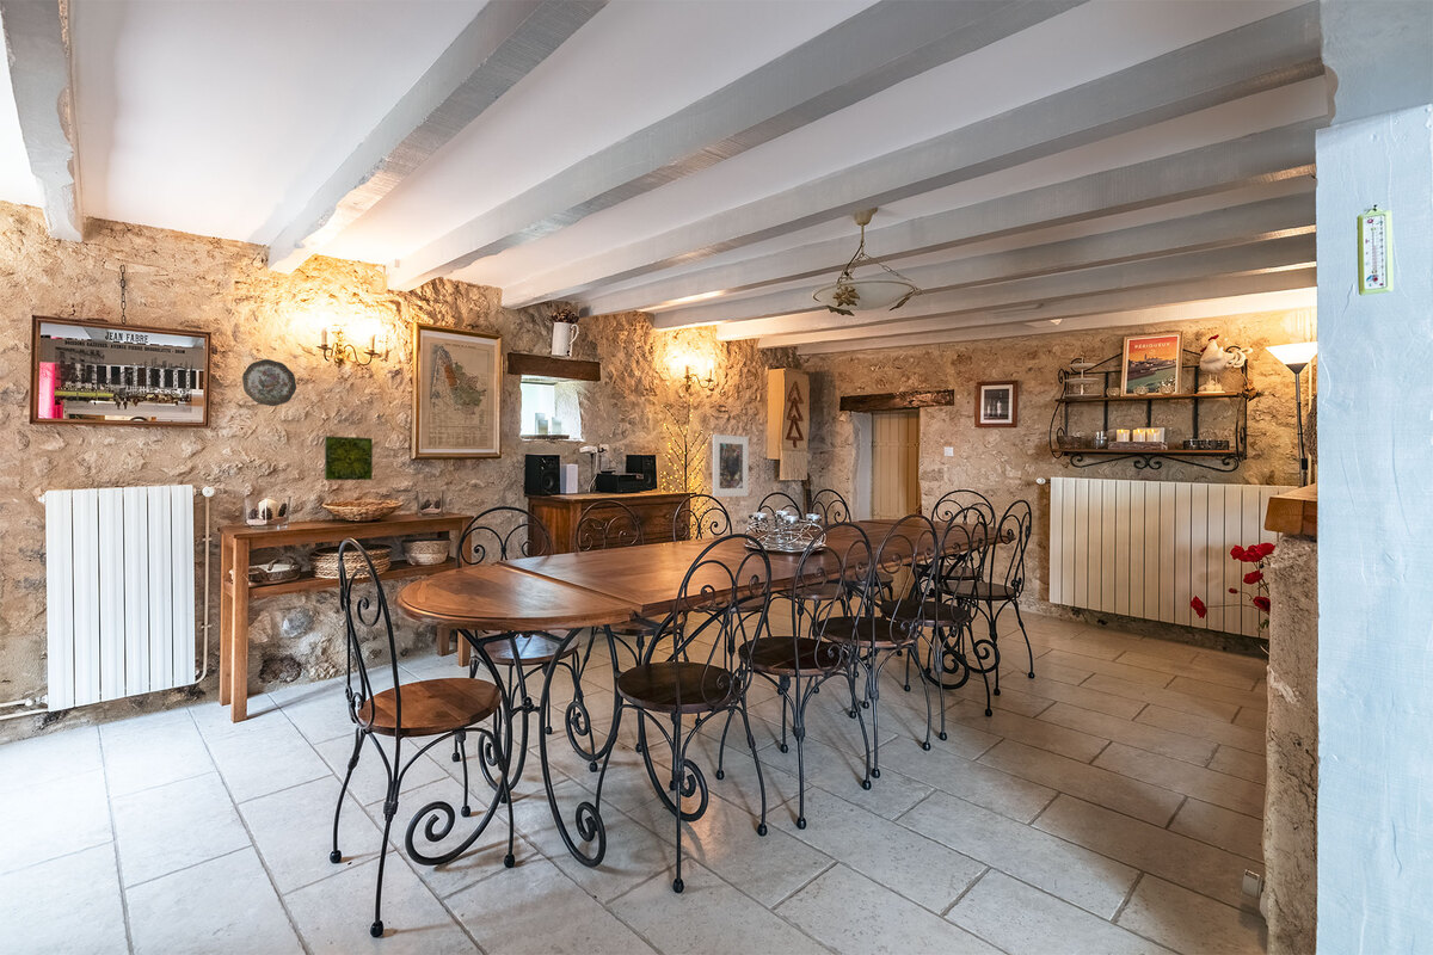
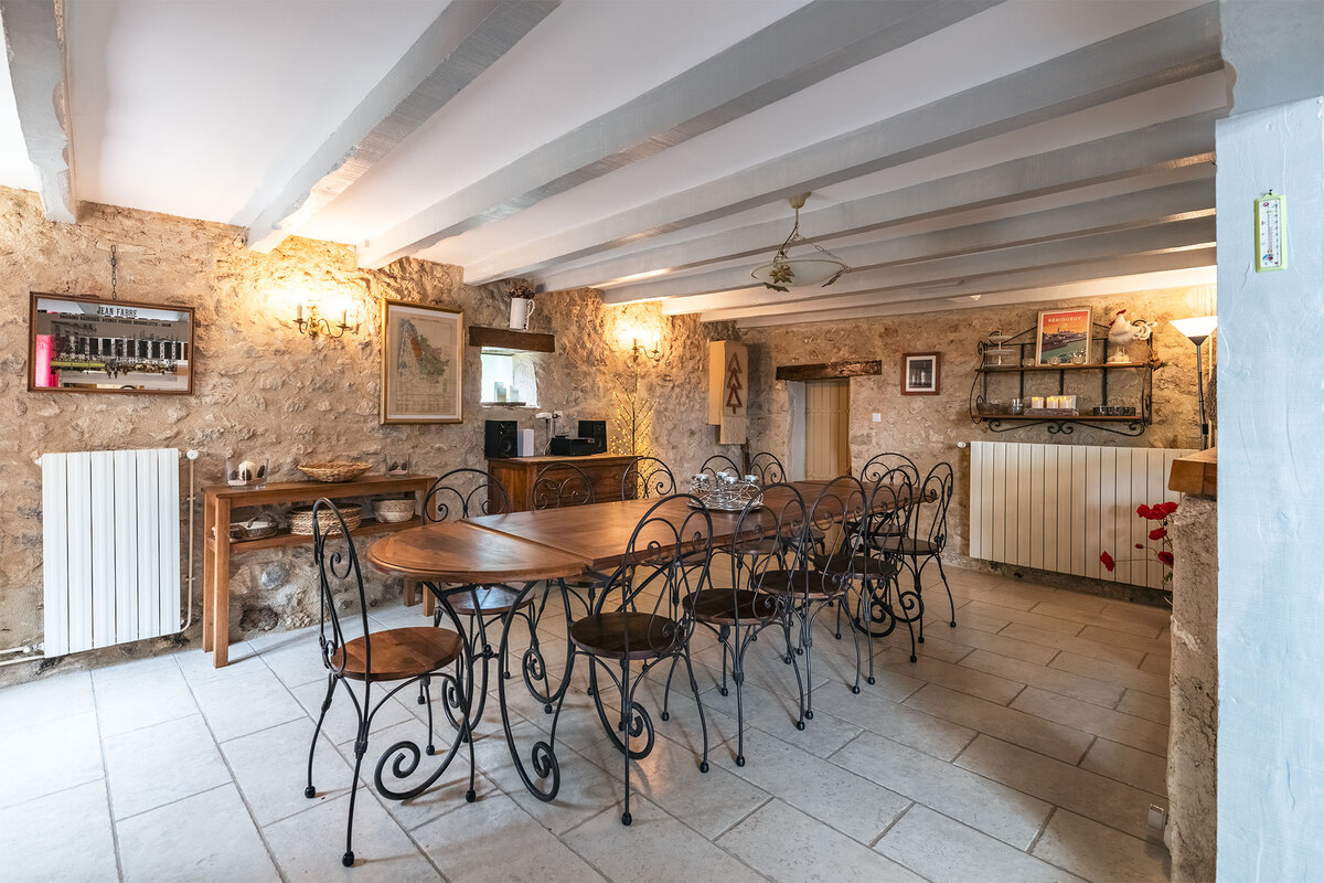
- decorative tile (349, 458)
- decorative plate (269, 382)
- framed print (731, 466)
